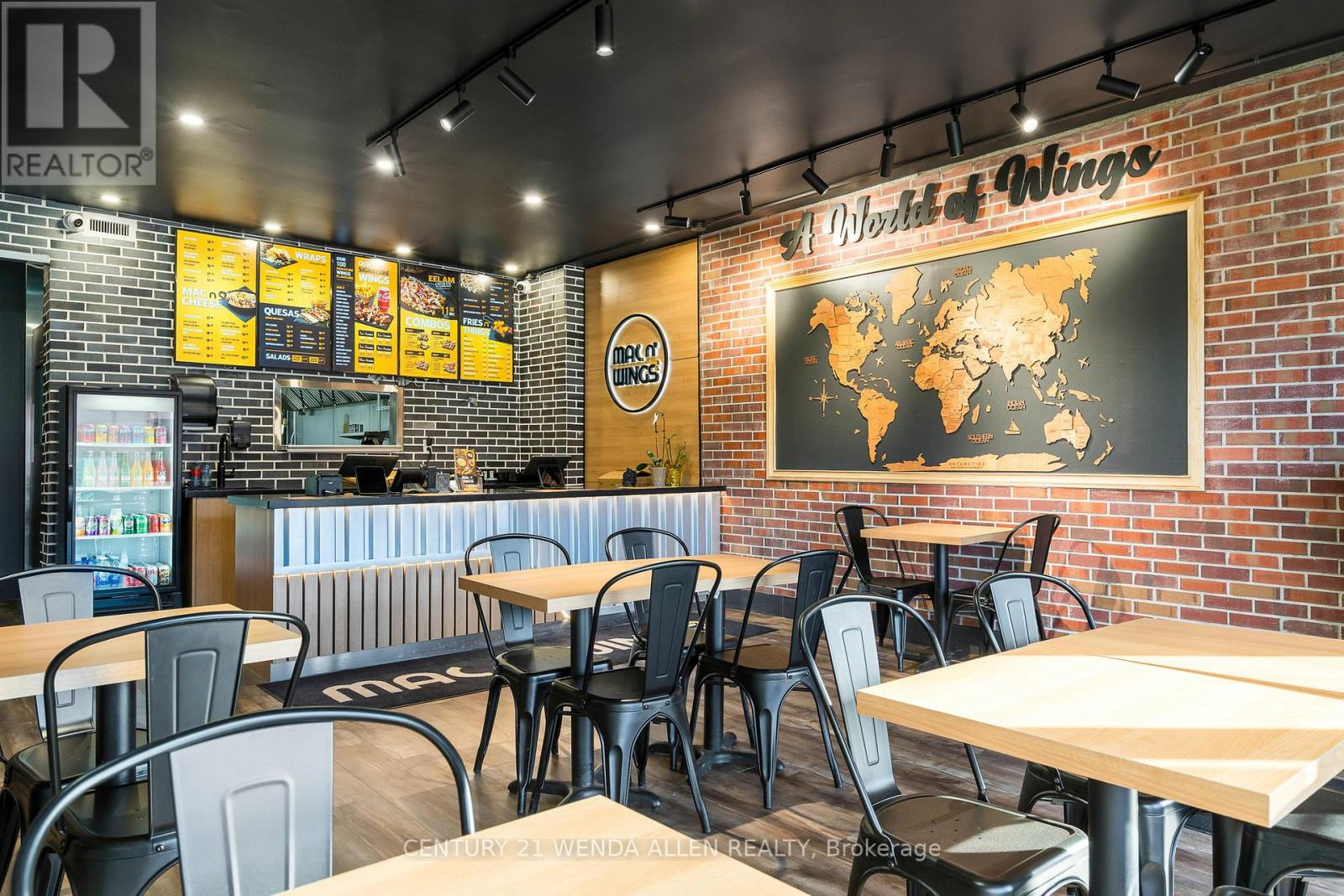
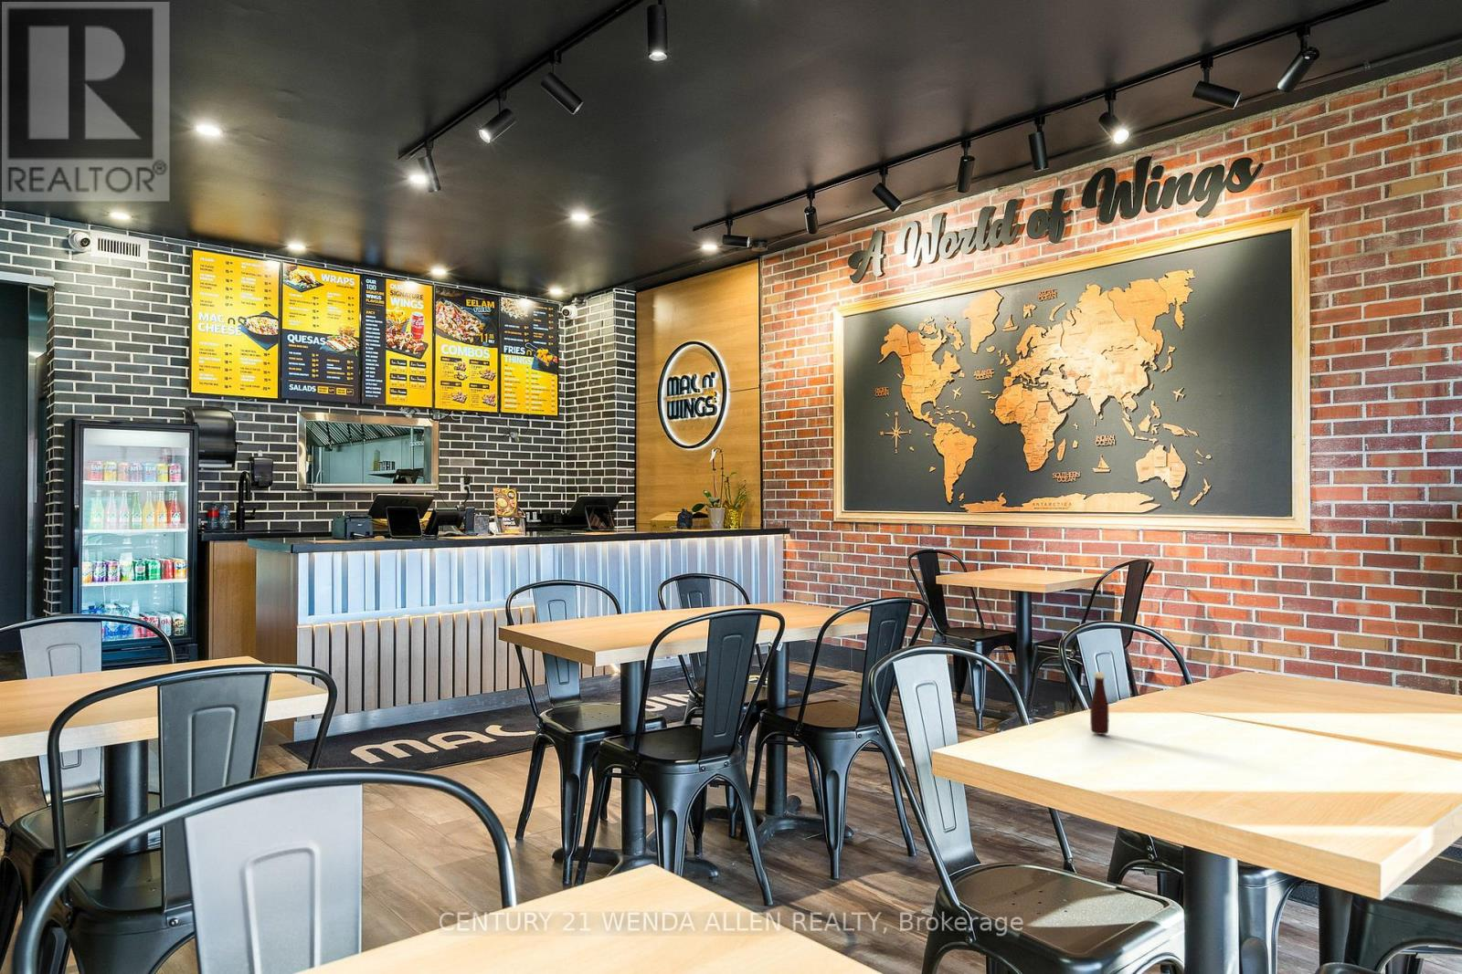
+ tabasco sauce (1100, 703)
